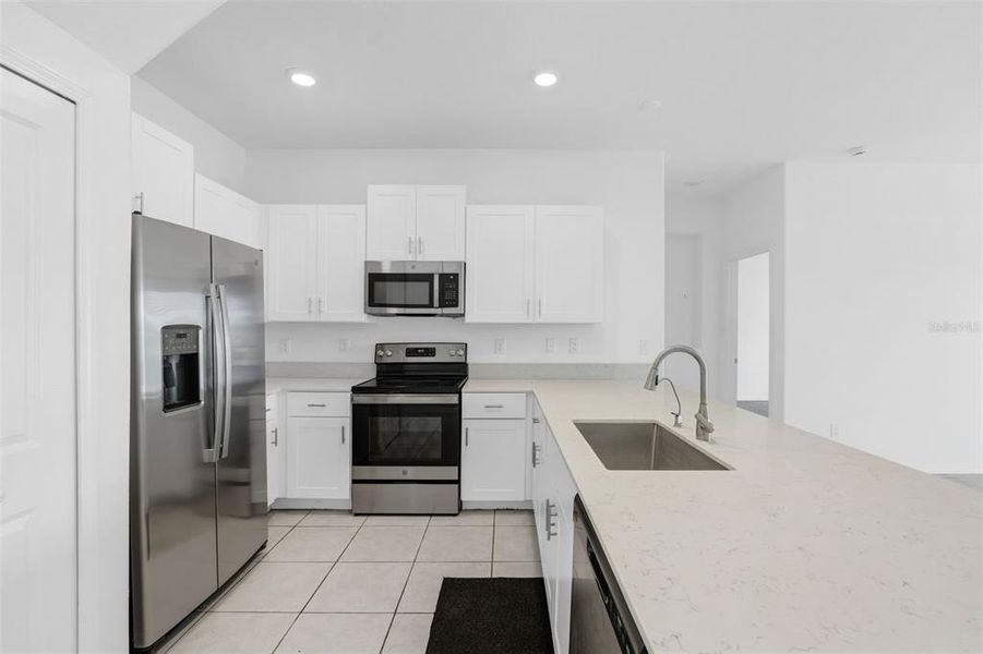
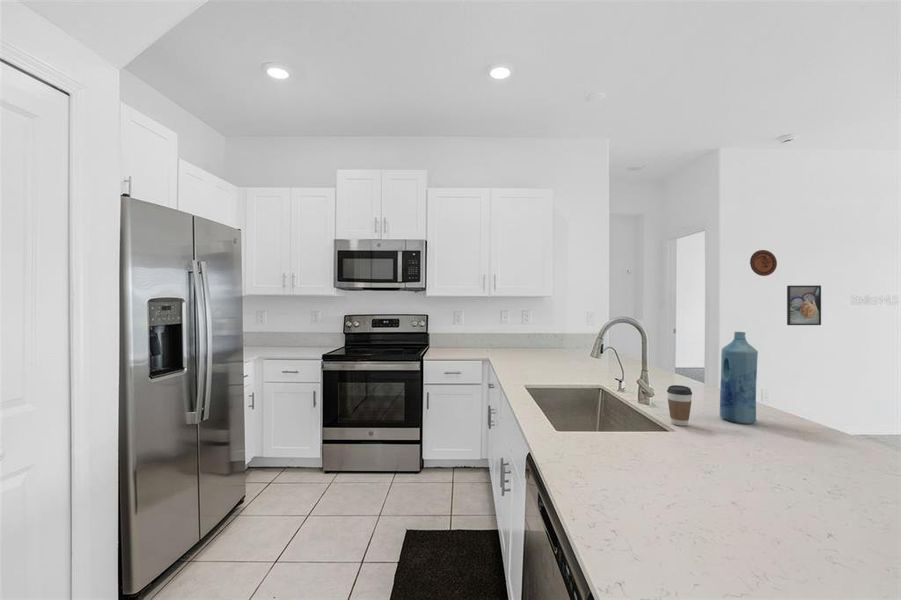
+ coffee cup (679, 405)
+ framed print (804, 305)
+ decorative plate (763, 262)
+ bottle (738, 375)
